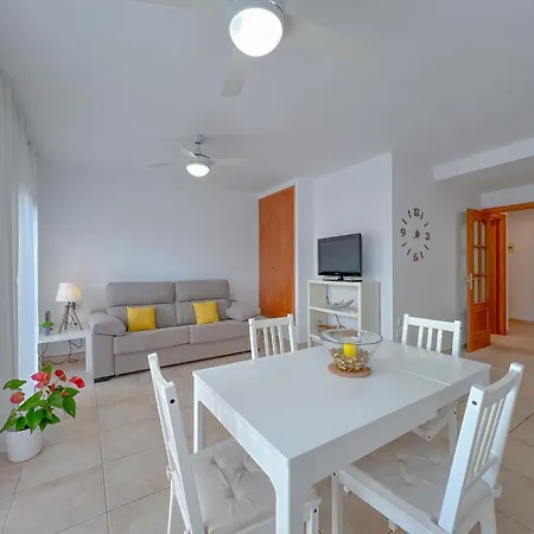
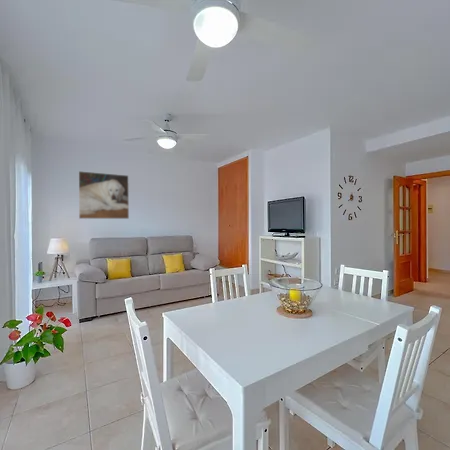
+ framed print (104, 196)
